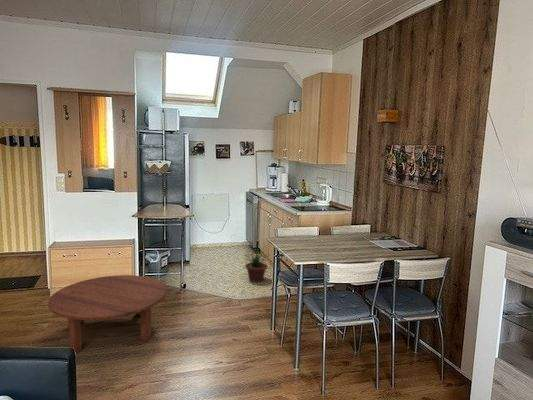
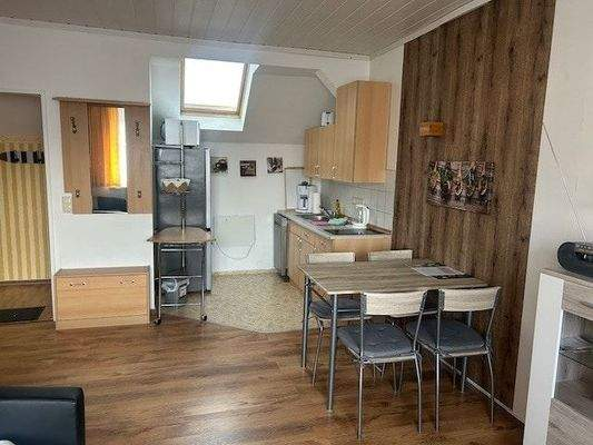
- potted plant (255, 266)
- coffee table (110, 311)
